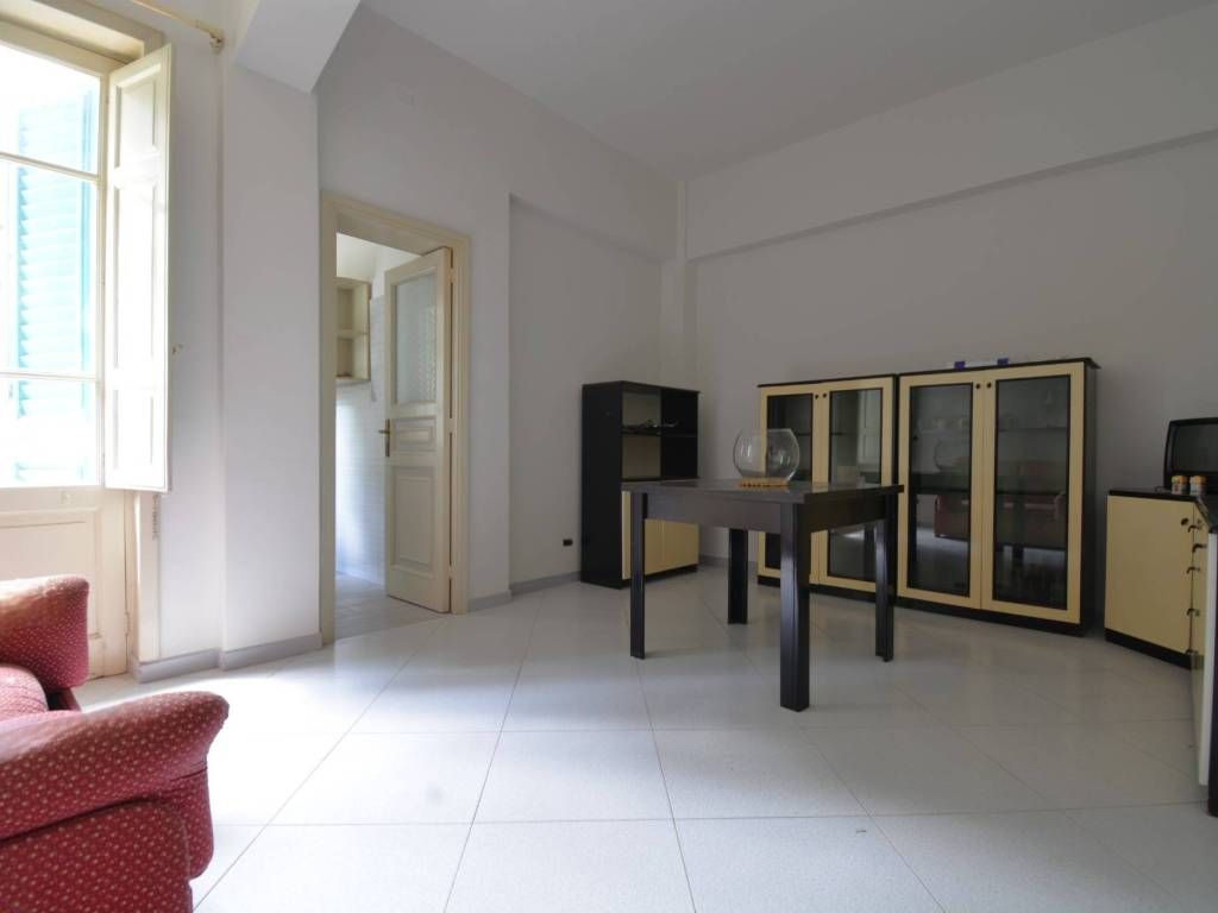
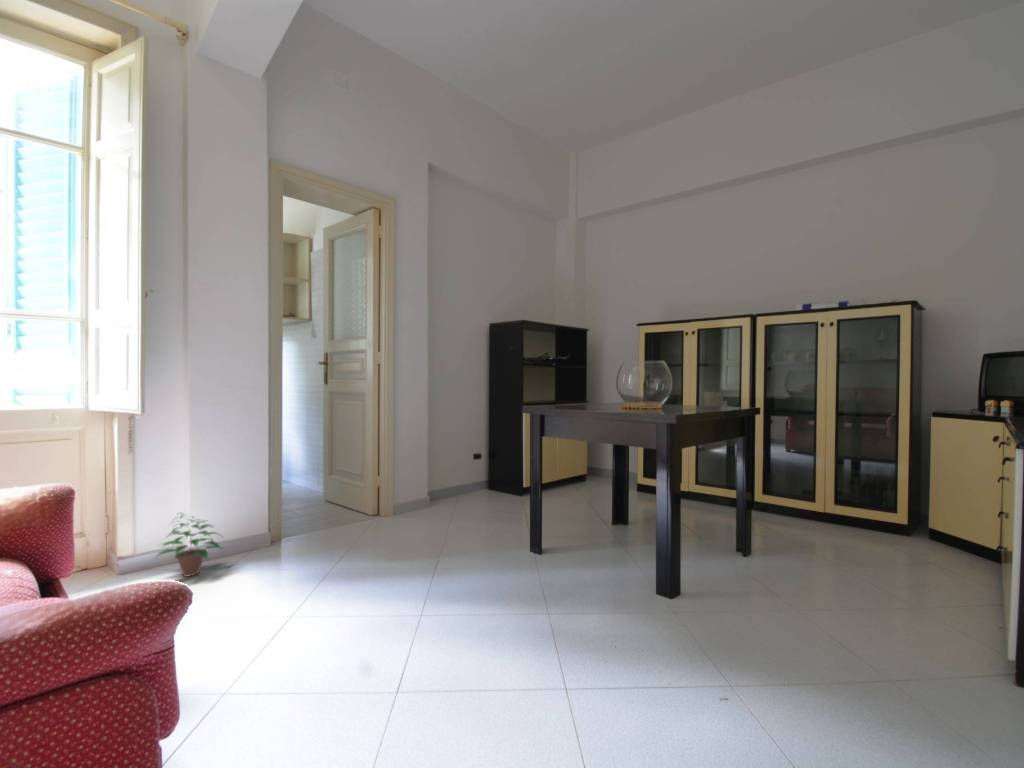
+ potted plant (192, 543)
